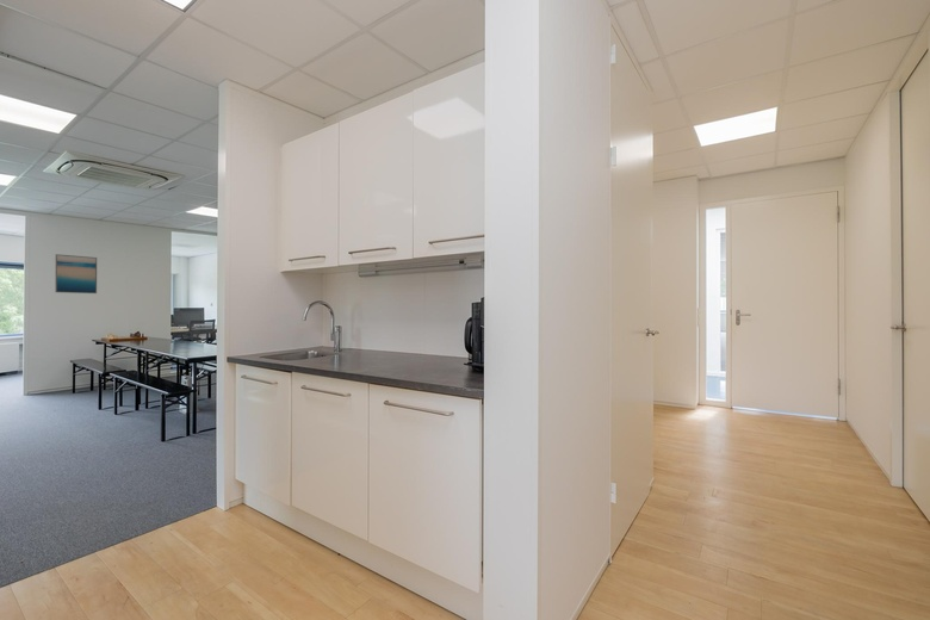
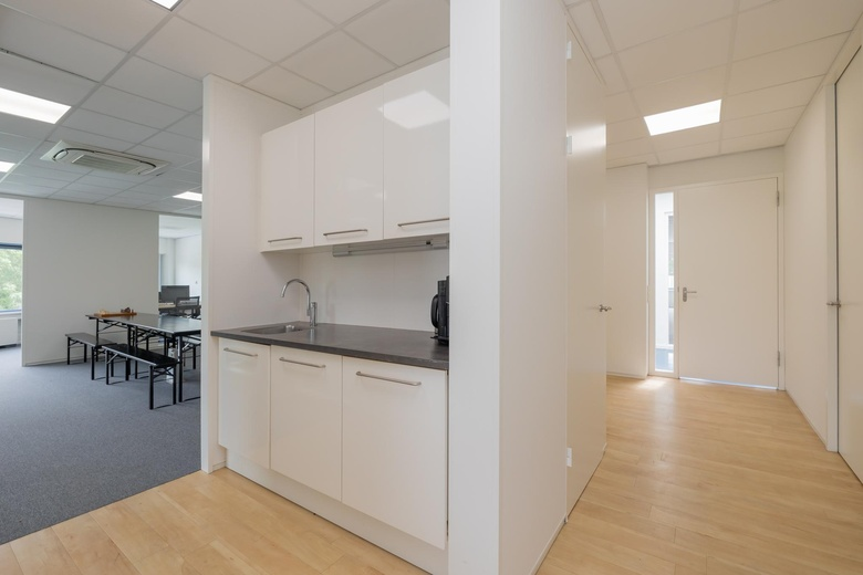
- wall art (76, 274)
